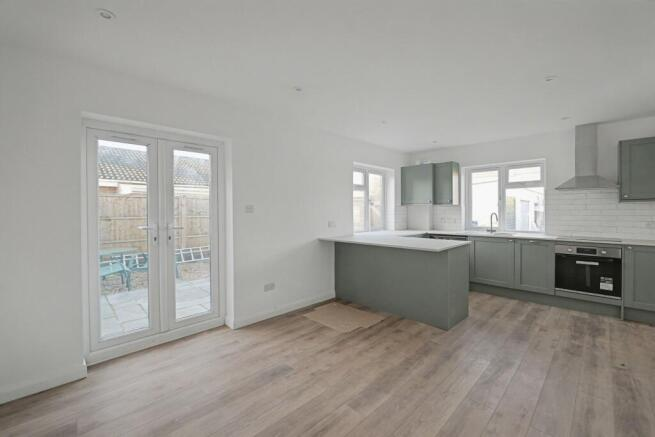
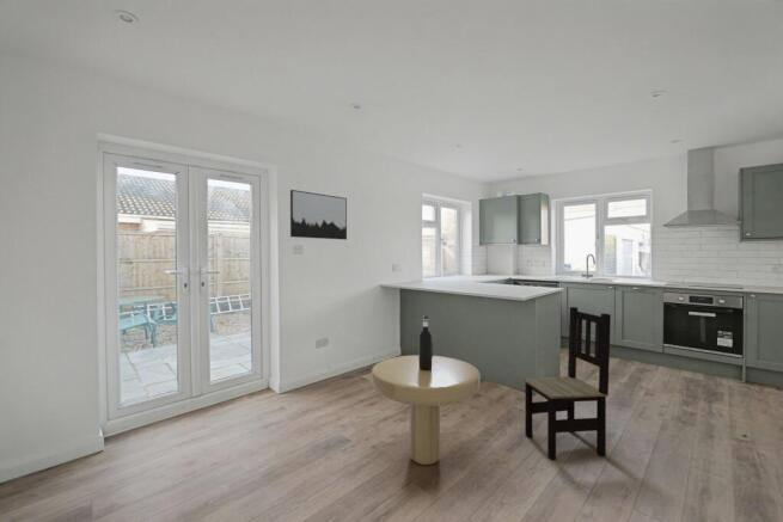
+ dining table (424, 387)
+ dining chair (563, 377)
+ wall art (319, 216)
